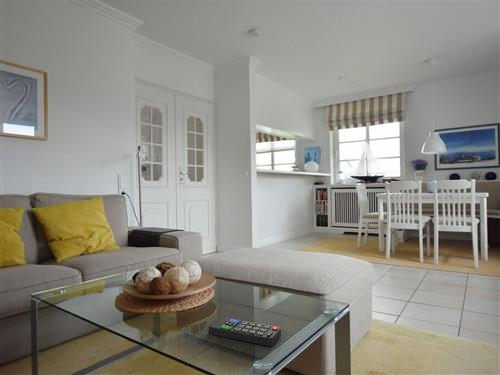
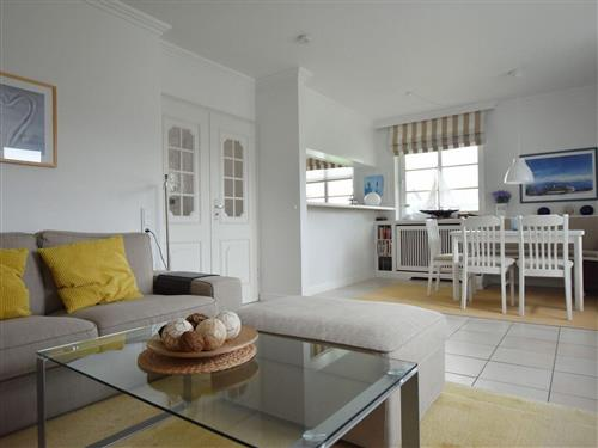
- remote control (244, 329)
